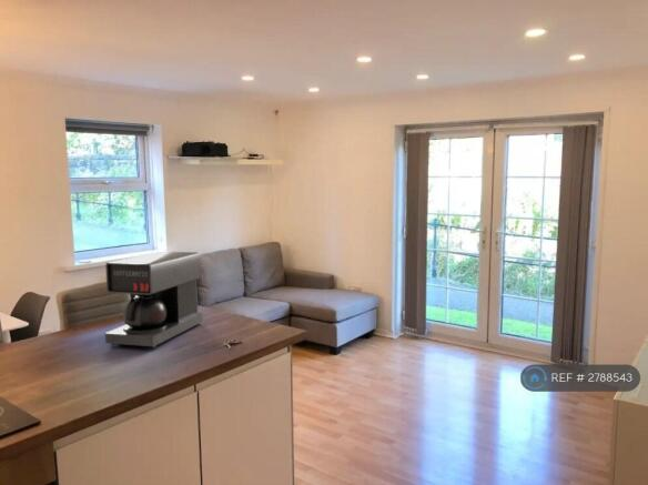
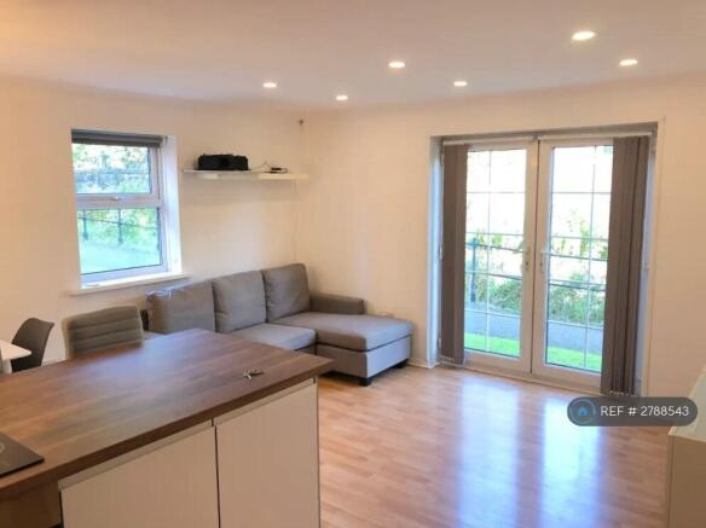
- coffee maker (156, 295)
